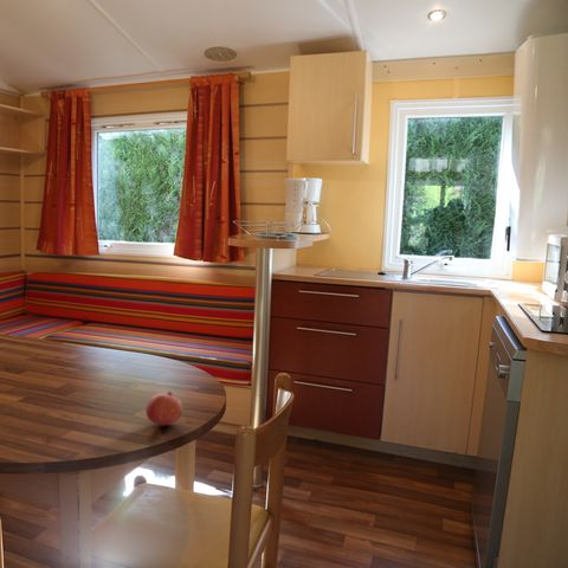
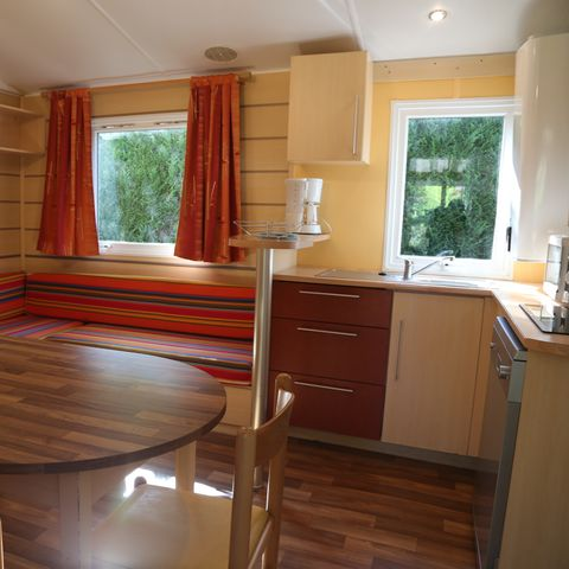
- pomegranate (163, 408)
